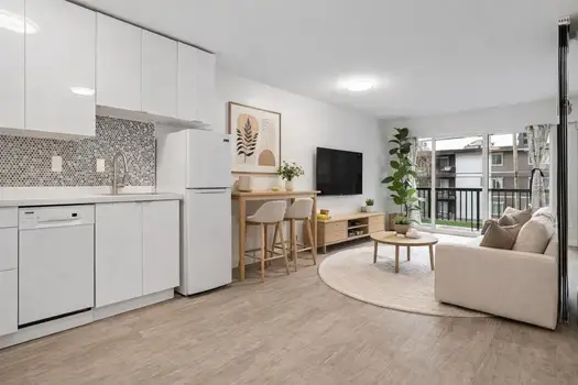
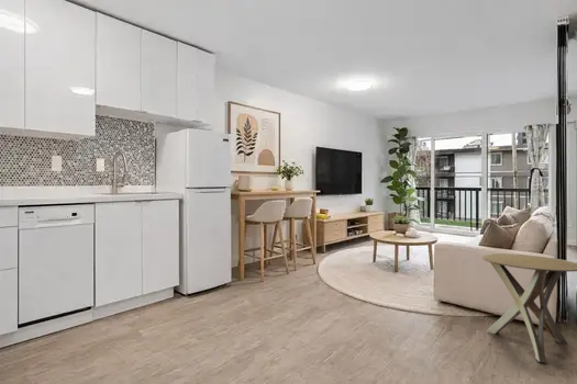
+ side table (530, 302)
